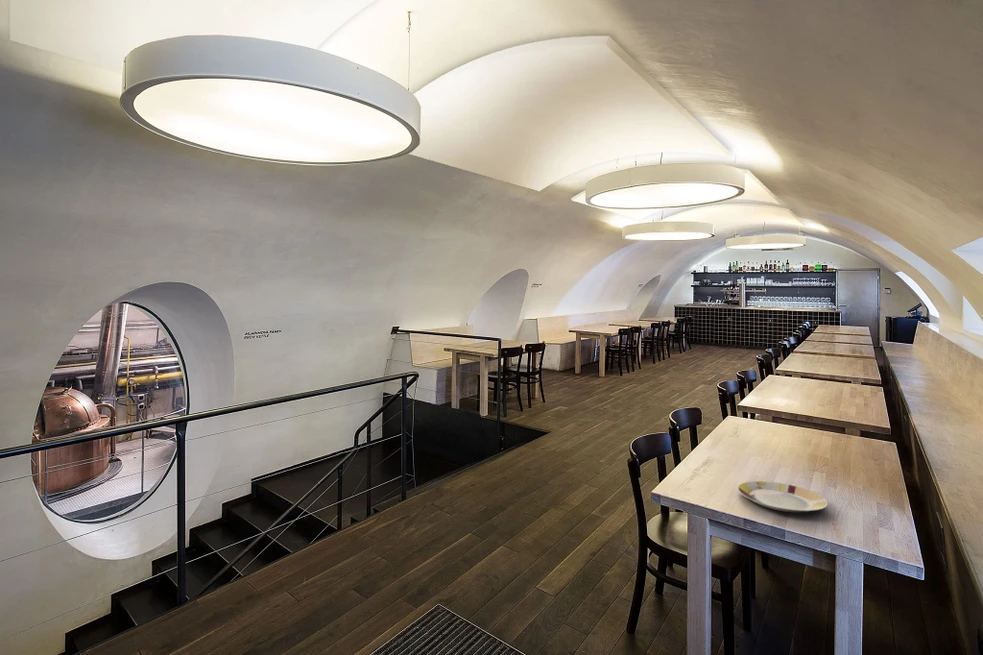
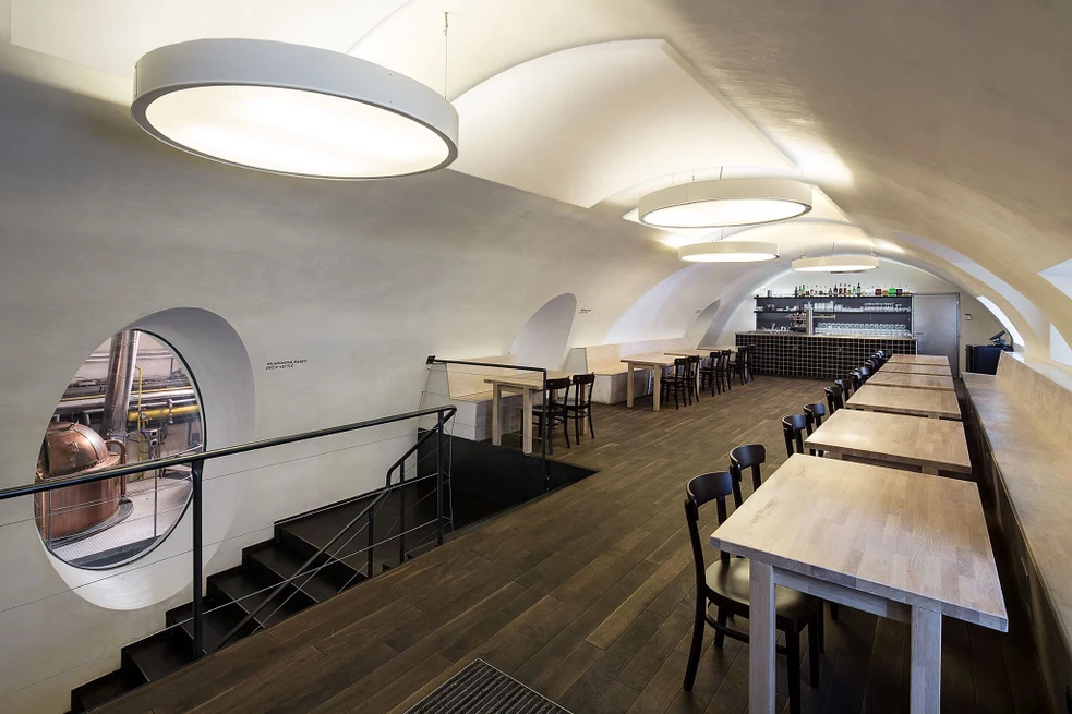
- plate (780, 497)
